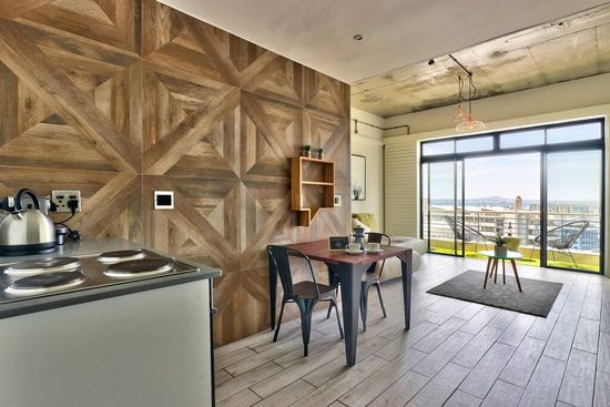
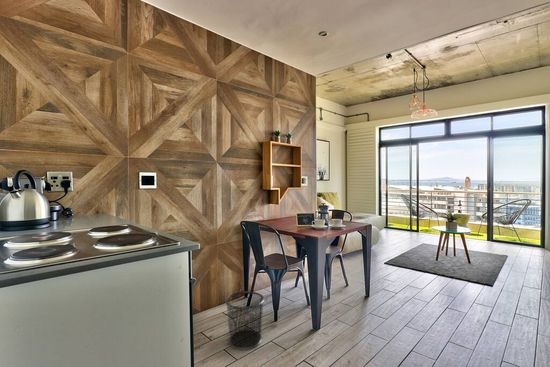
+ trash can (244, 319)
